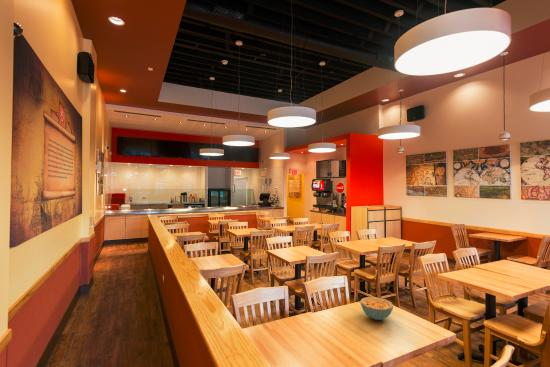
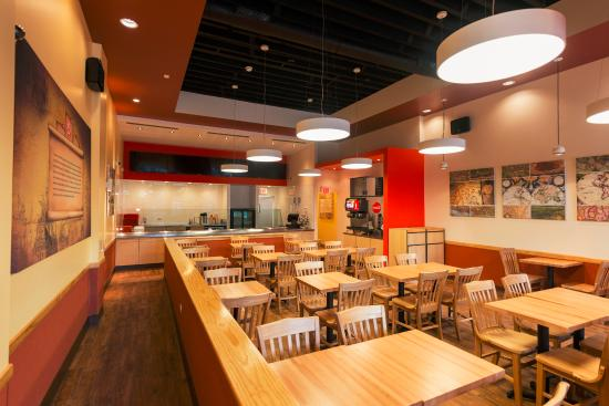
- cereal bowl (376, 310)
